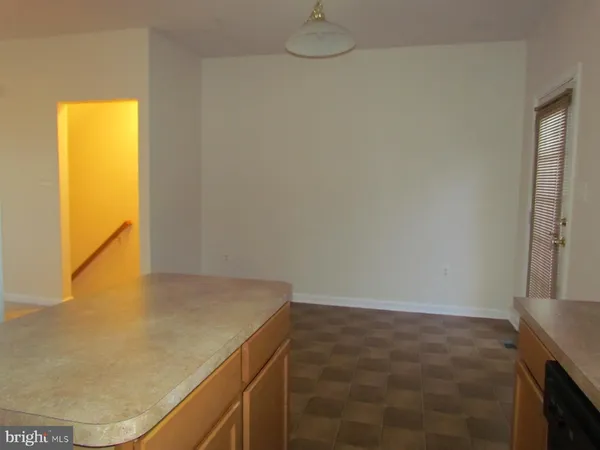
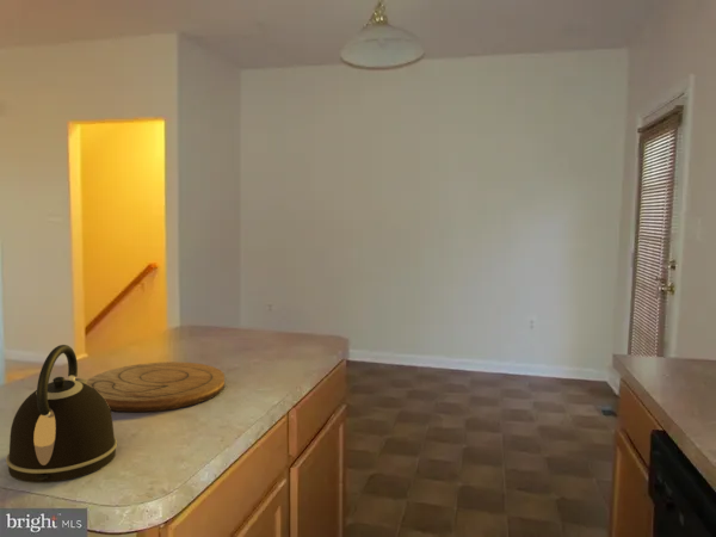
+ kettle (62, 403)
+ cutting board (156, 383)
